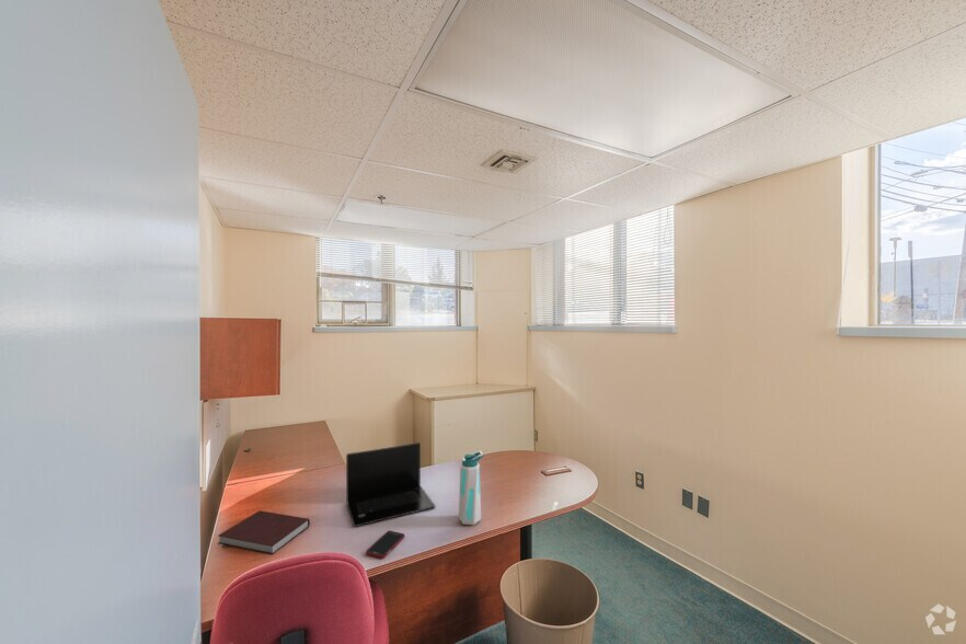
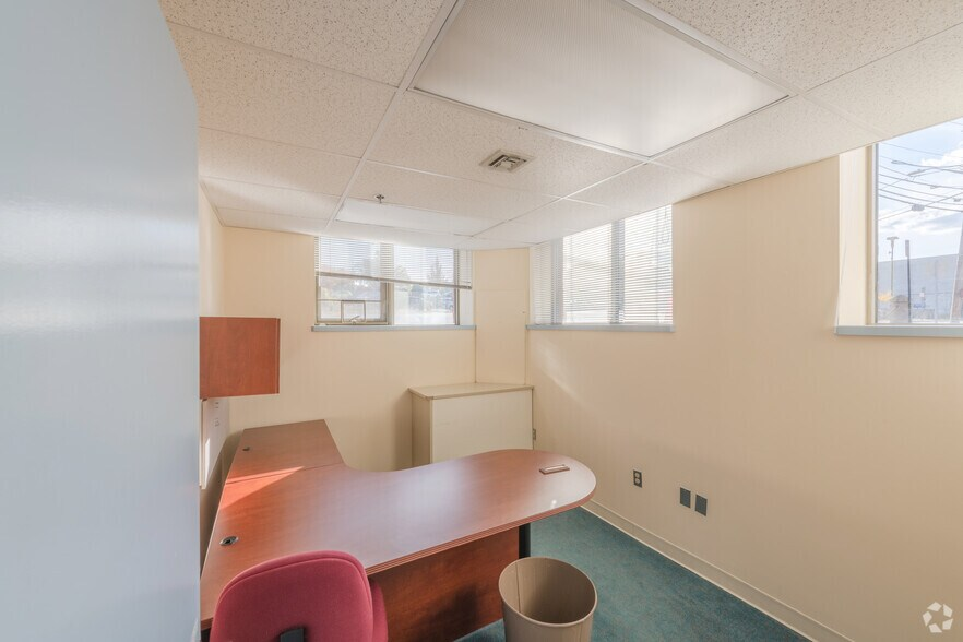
- cell phone (386, 543)
- laptop (390, 480)
- notebook (265, 530)
- water bottle (471, 486)
